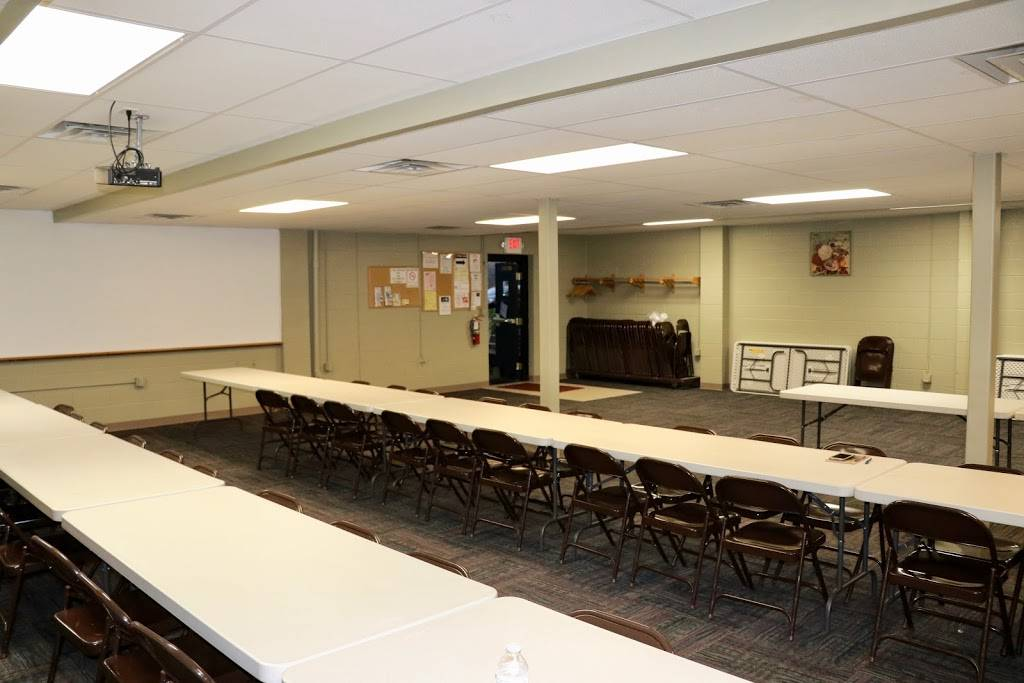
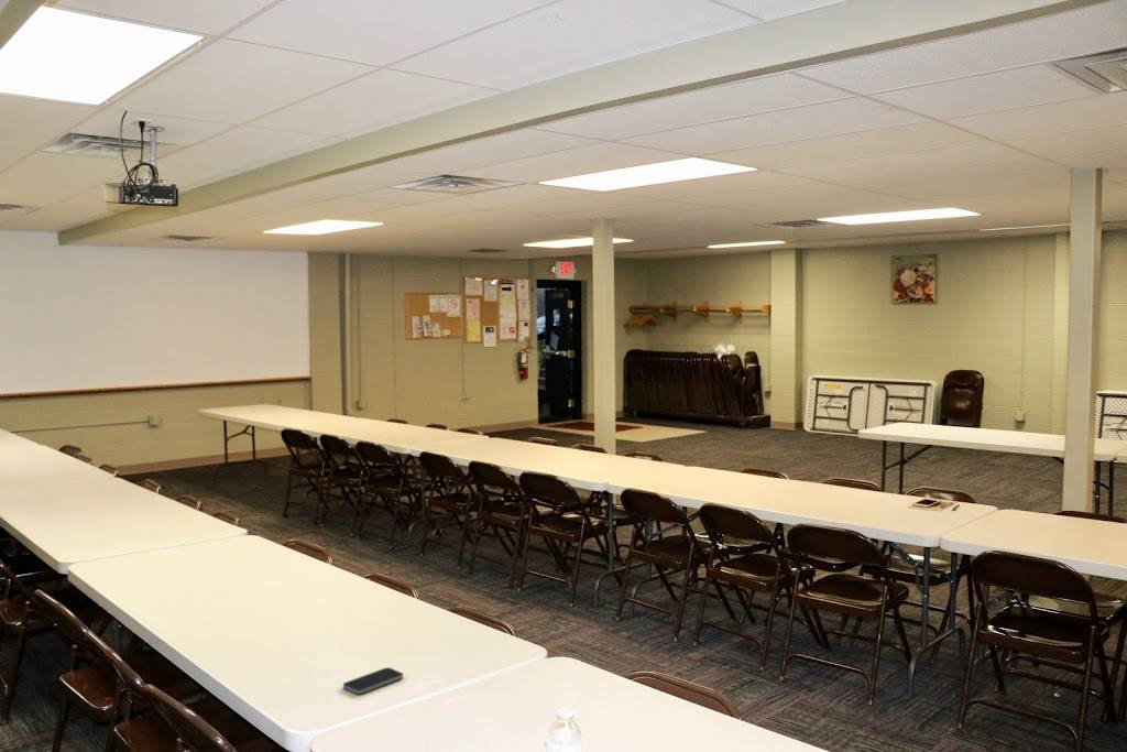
+ smartphone (373, 679)
